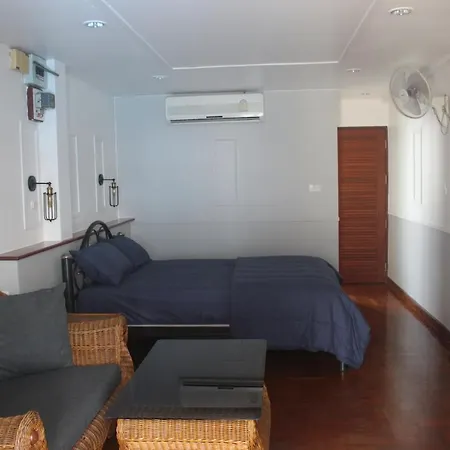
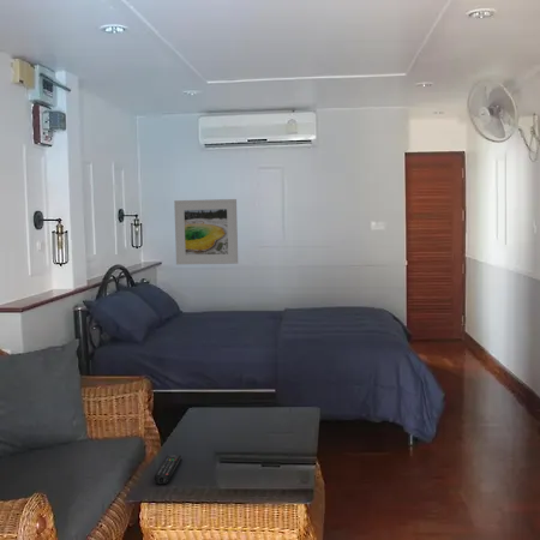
+ remote control (168, 467)
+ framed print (205, 232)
